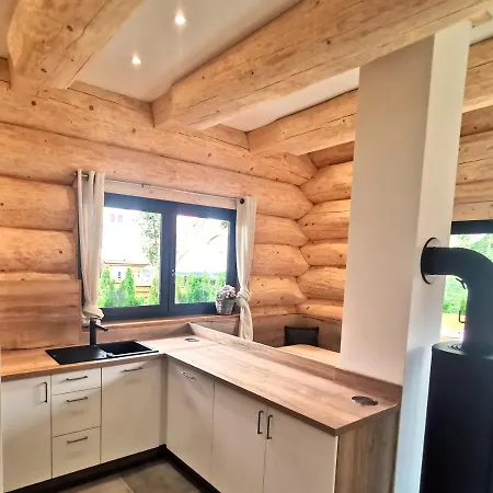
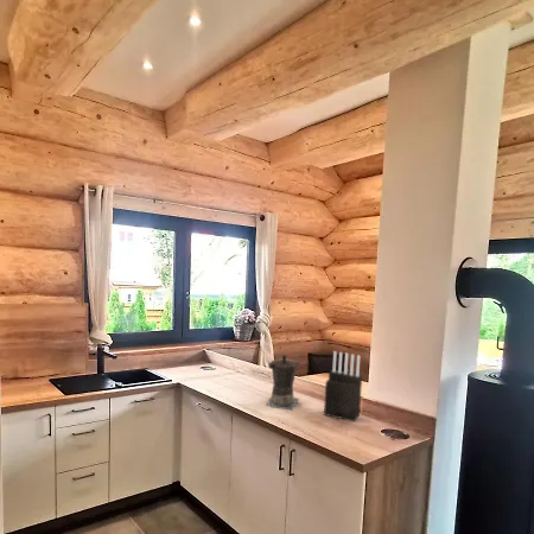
+ knife block (343, 386)
+ coffee maker (282, 379)
